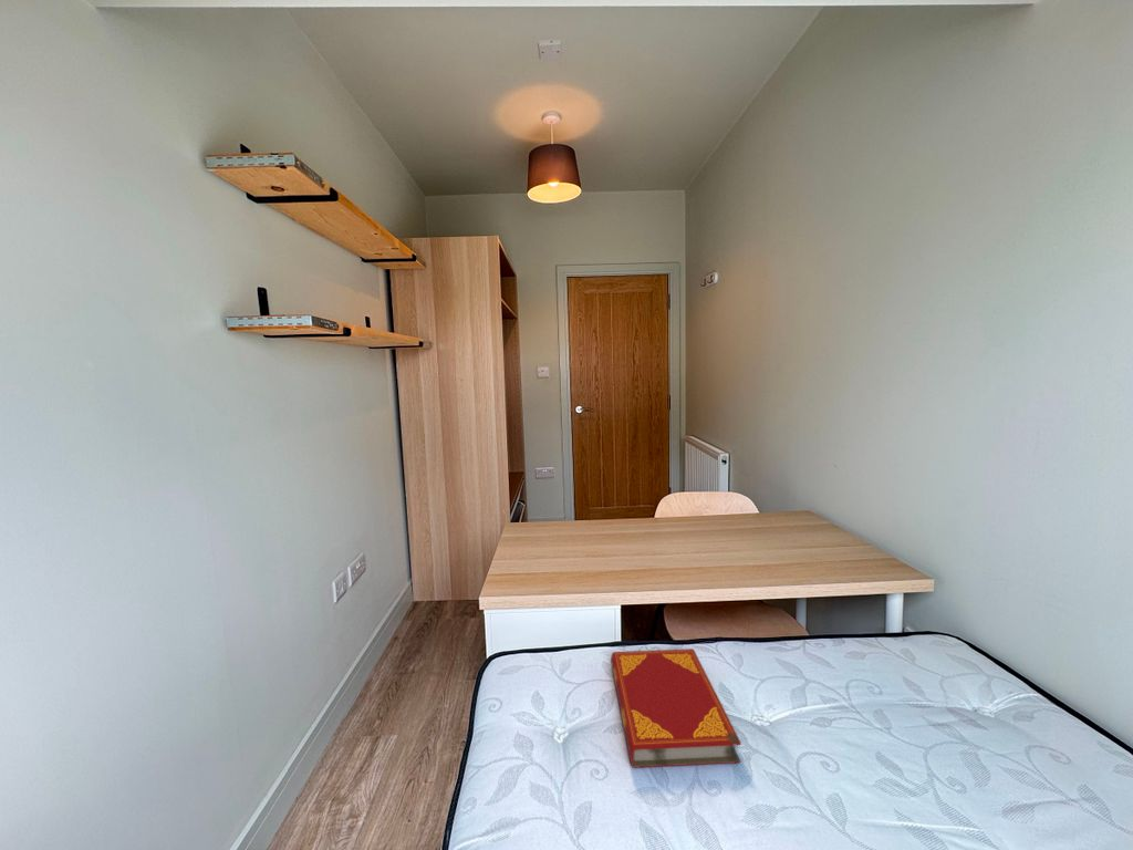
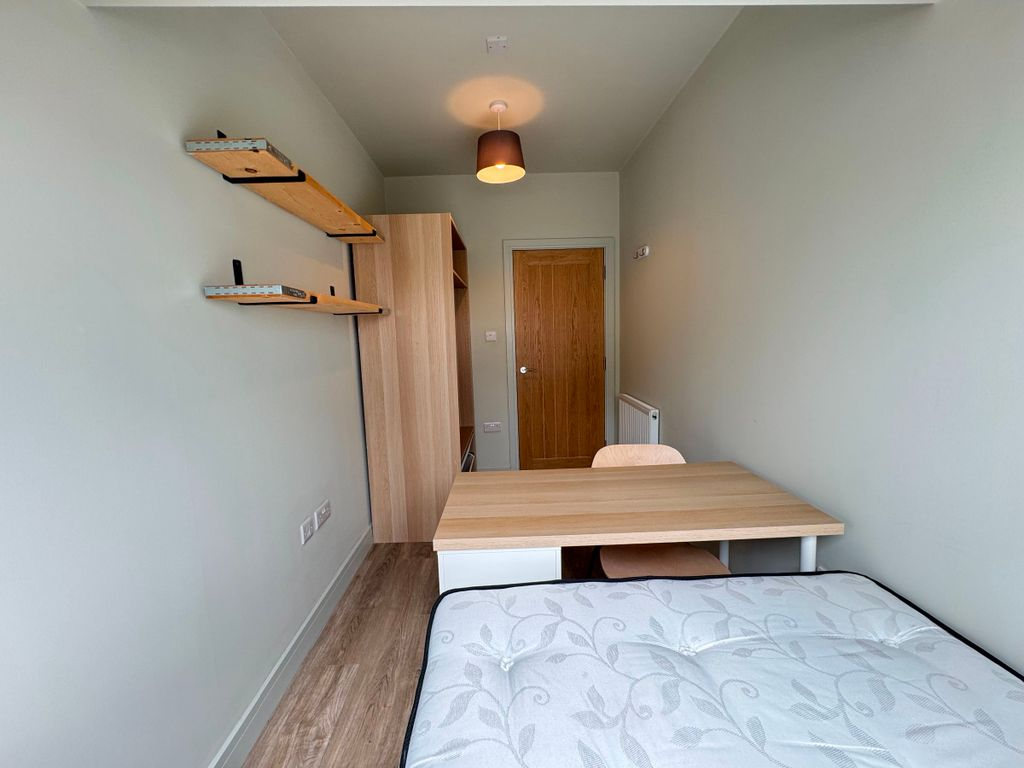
- hardback book (666, 699)
